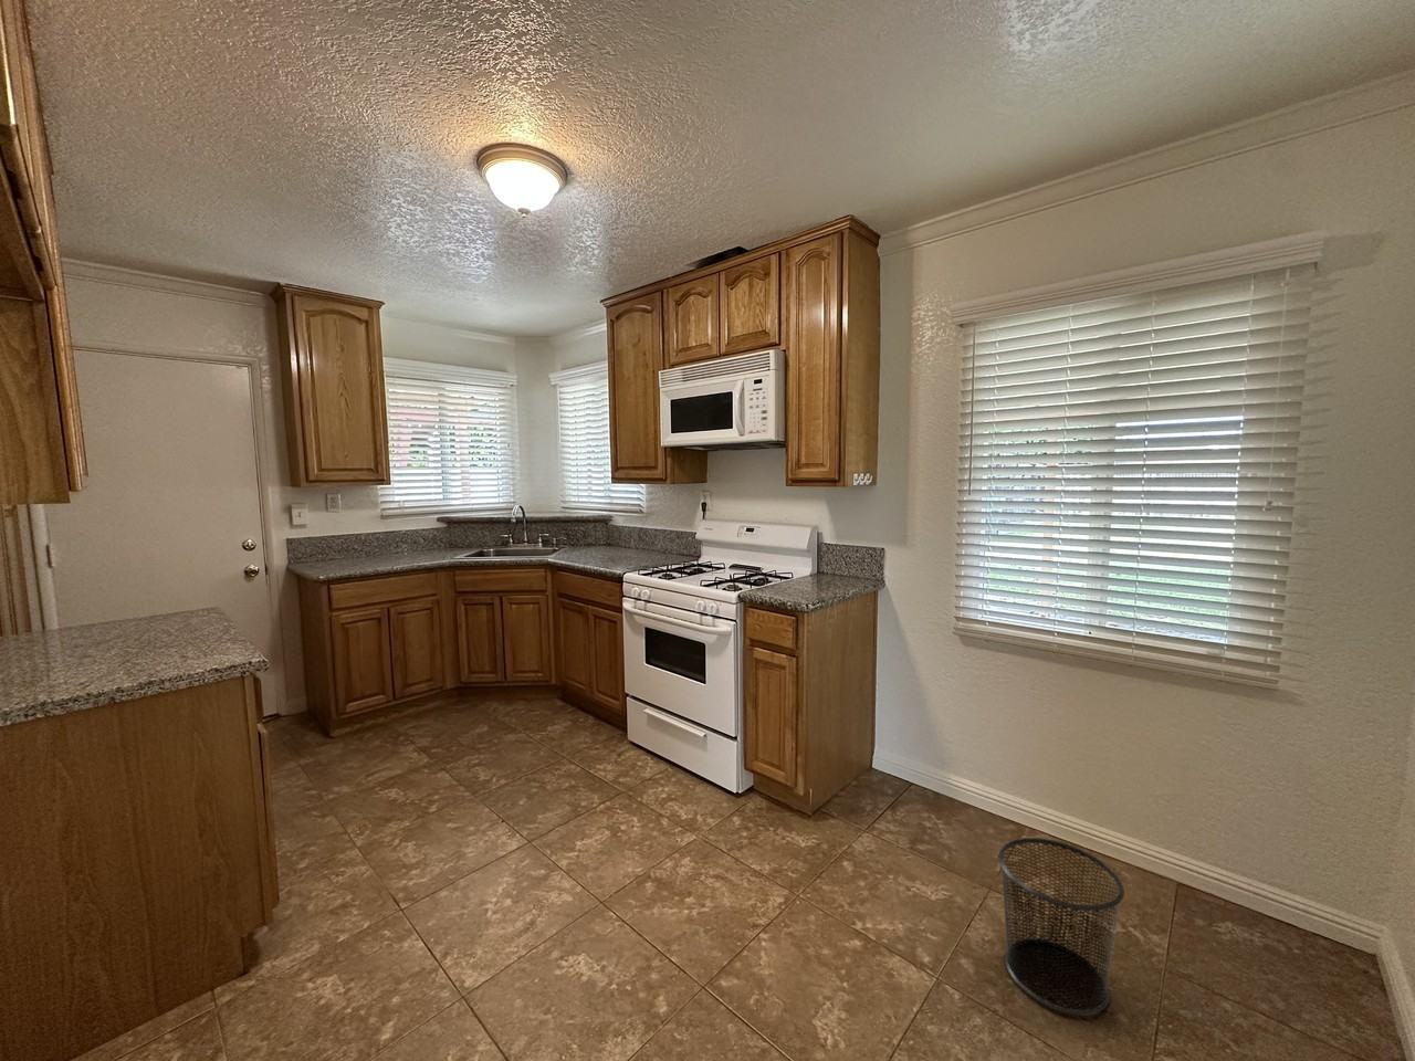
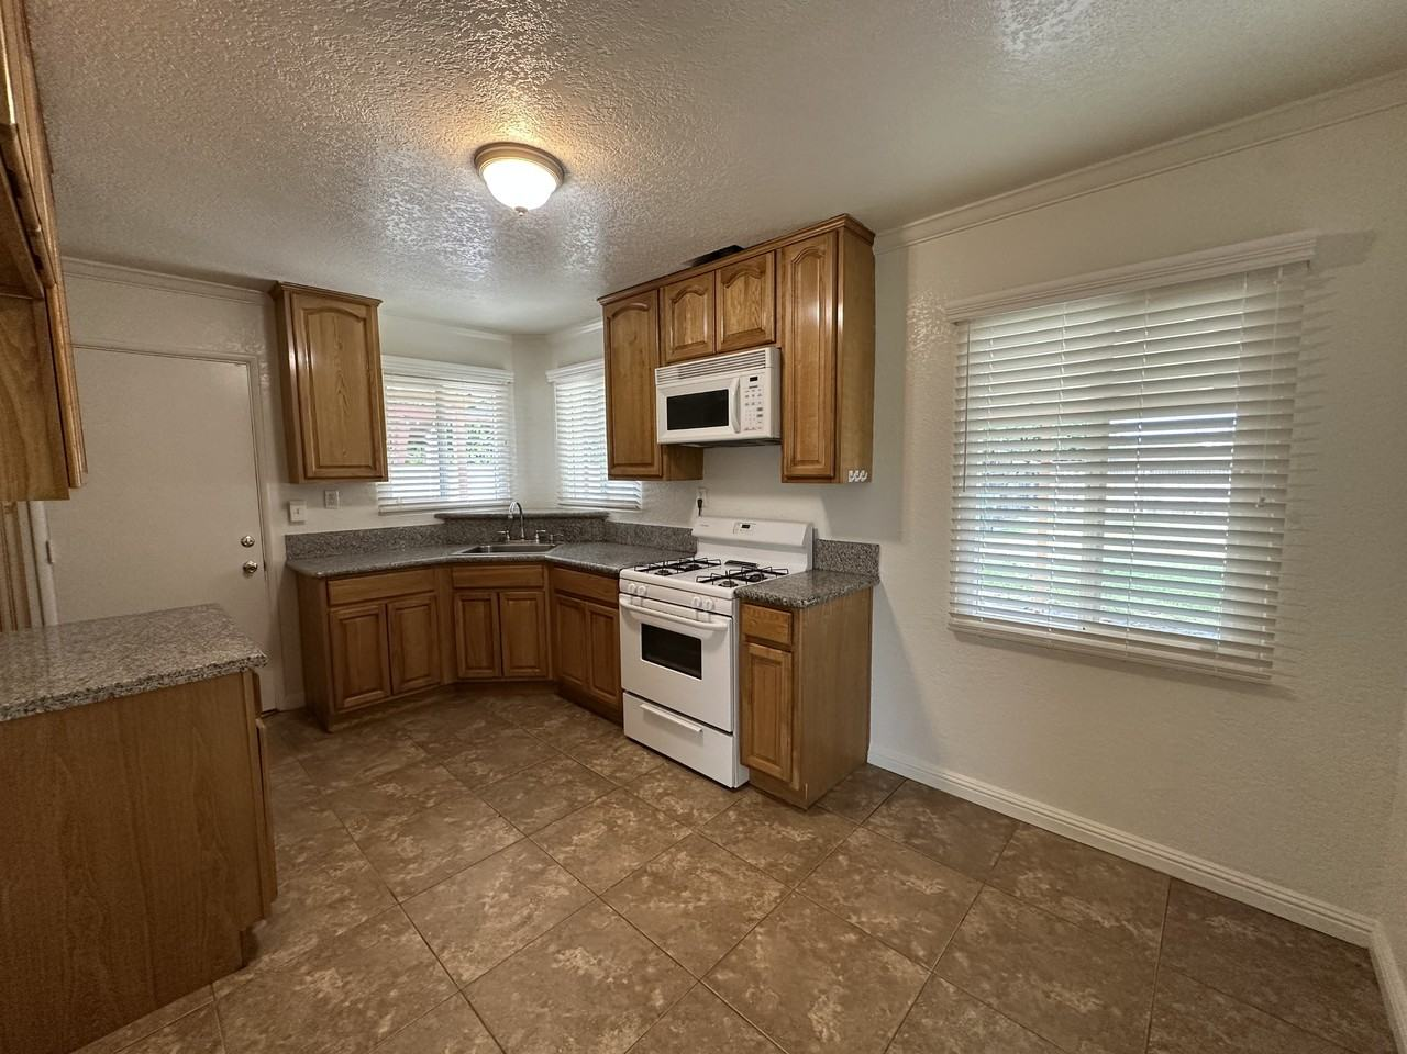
- trash can (1057, 922)
